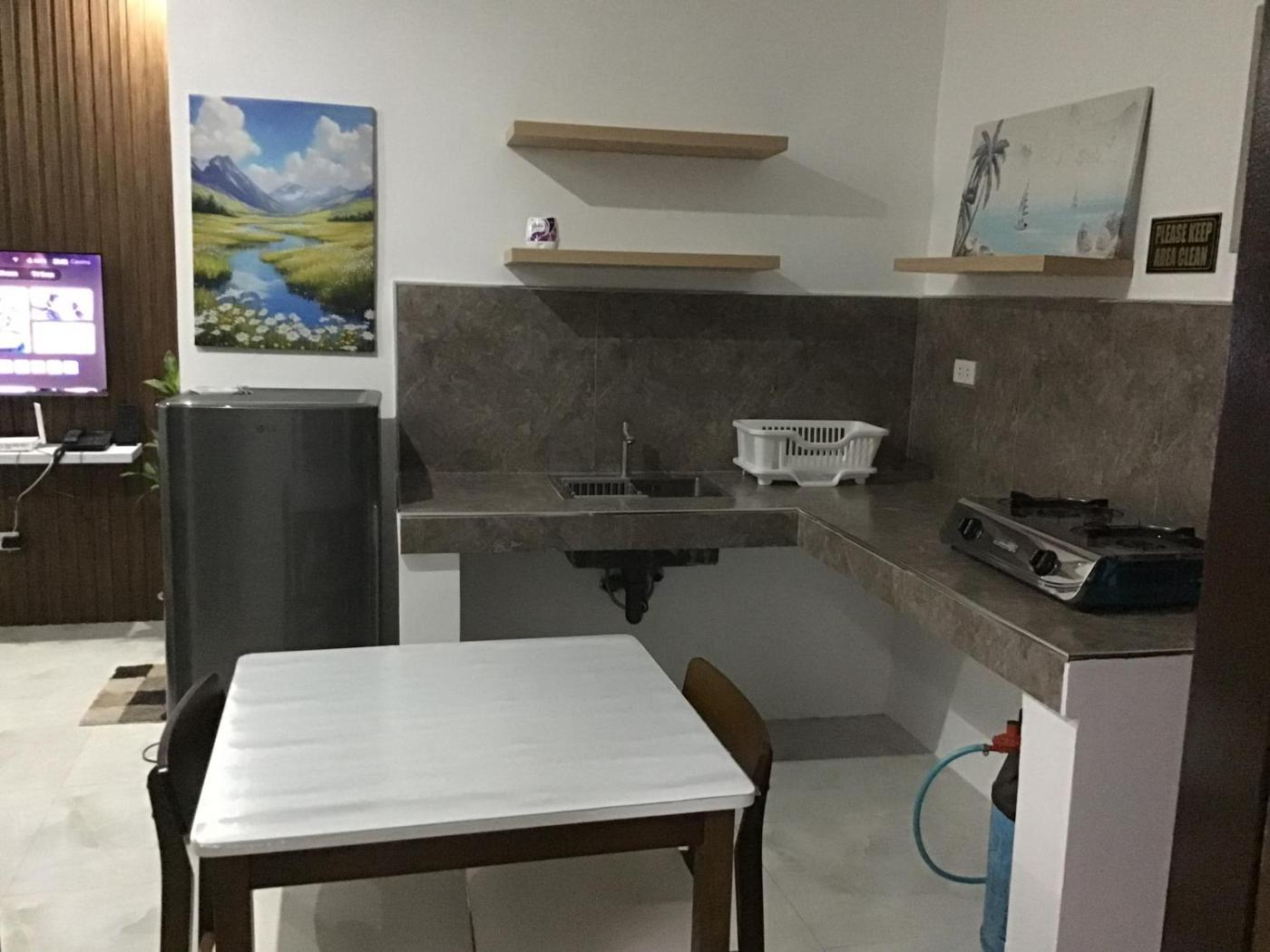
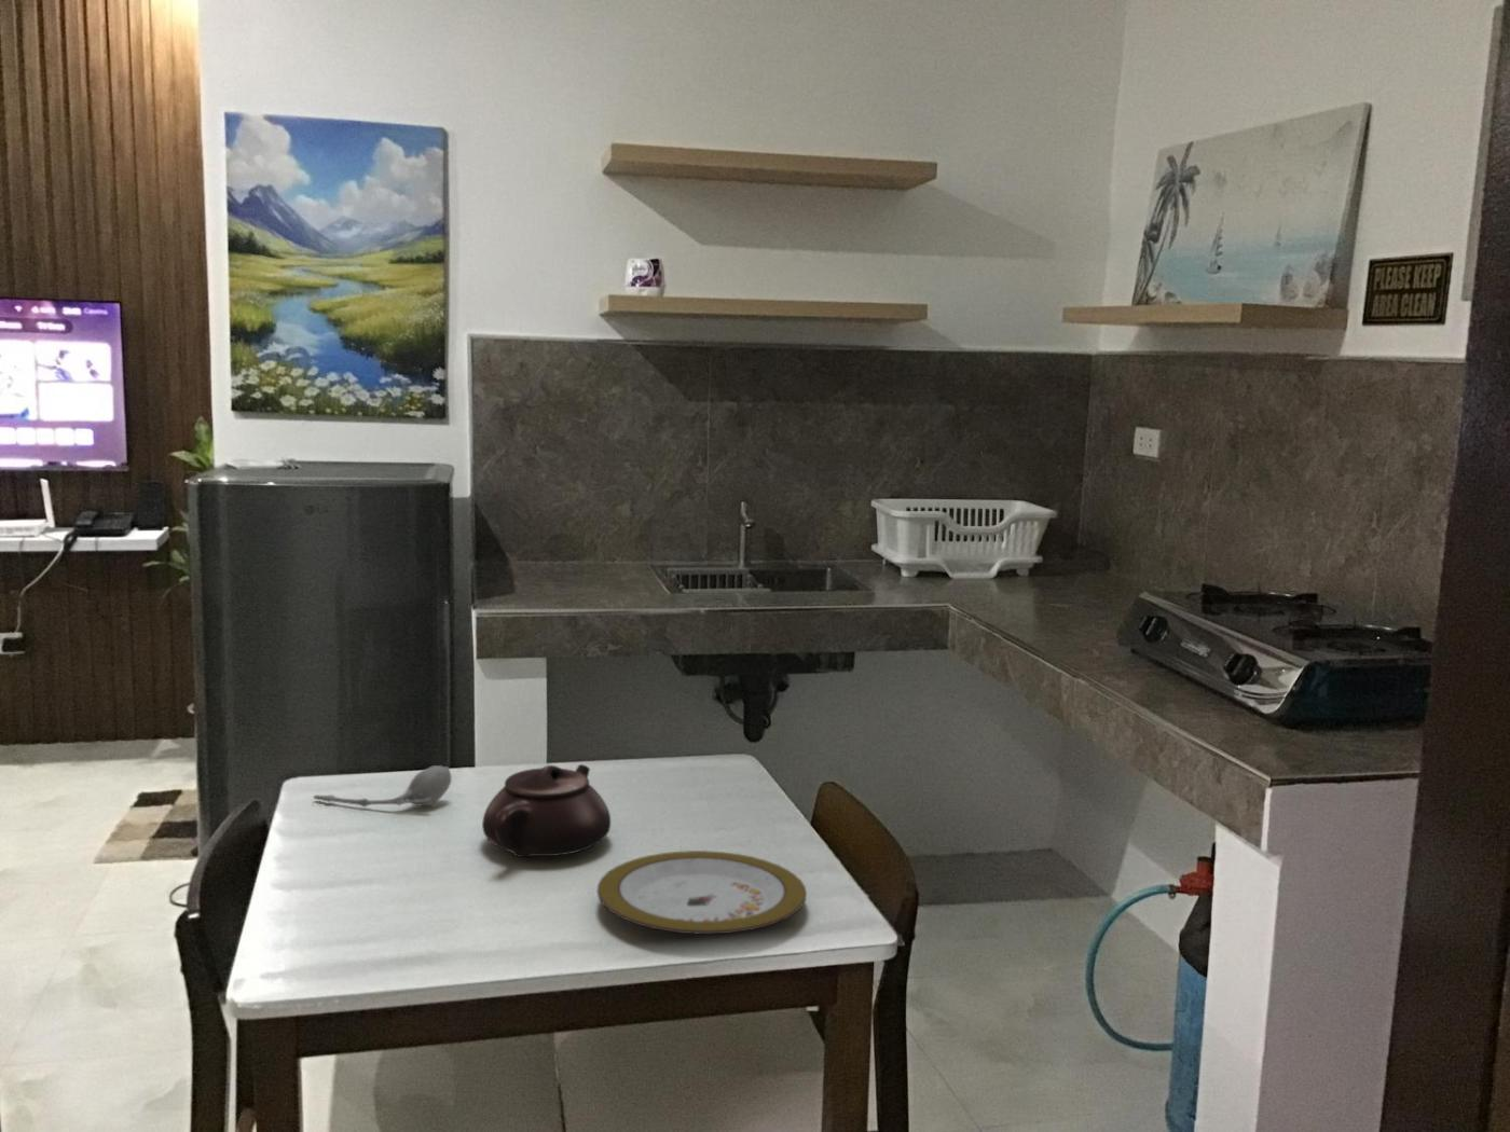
+ teapot (542, 804)
+ plate (701, 895)
+ spoon (389, 799)
